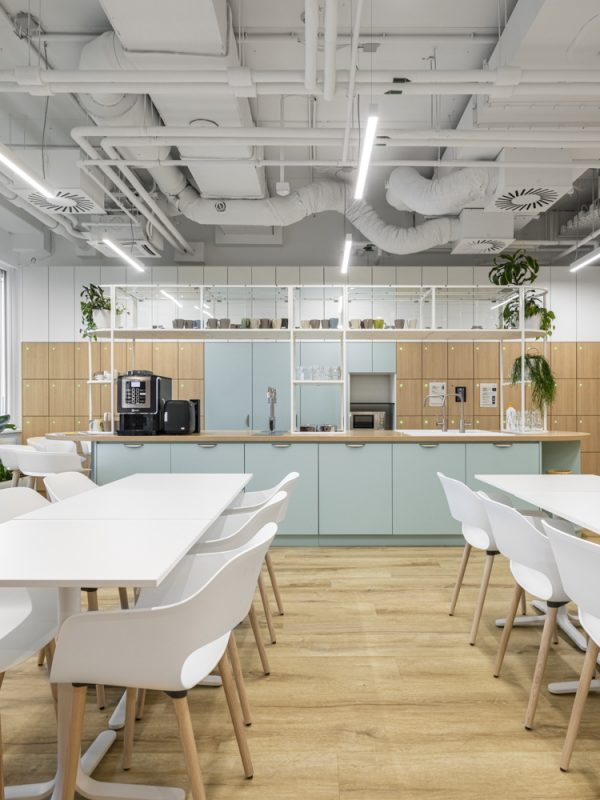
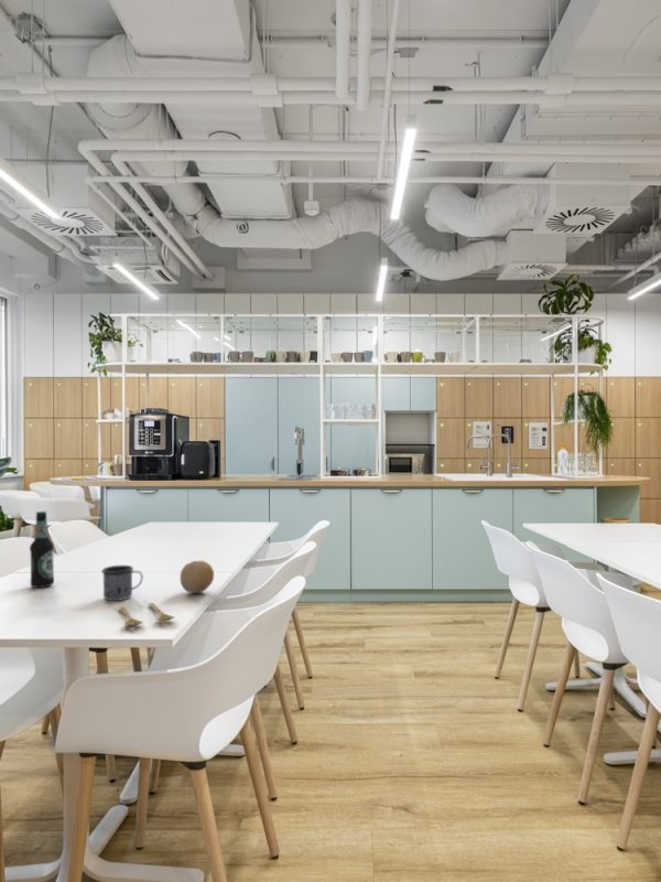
+ spoon (140, 621)
+ bottle (41, 548)
+ fruit (196, 577)
+ mug (122, 582)
